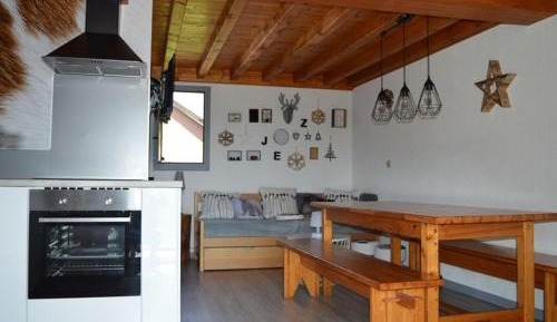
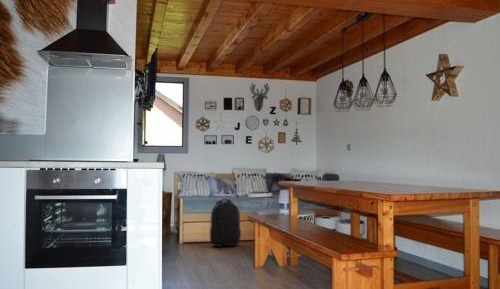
+ backpack (225, 221)
